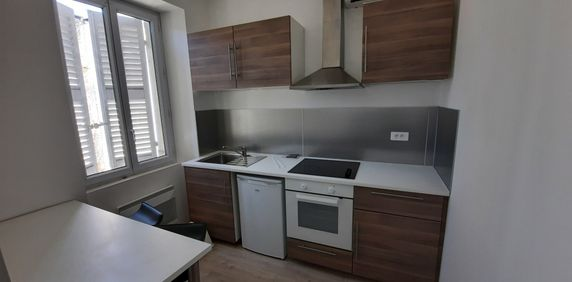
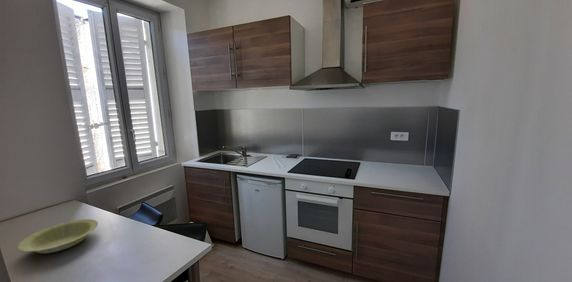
+ bowl (62, 238)
